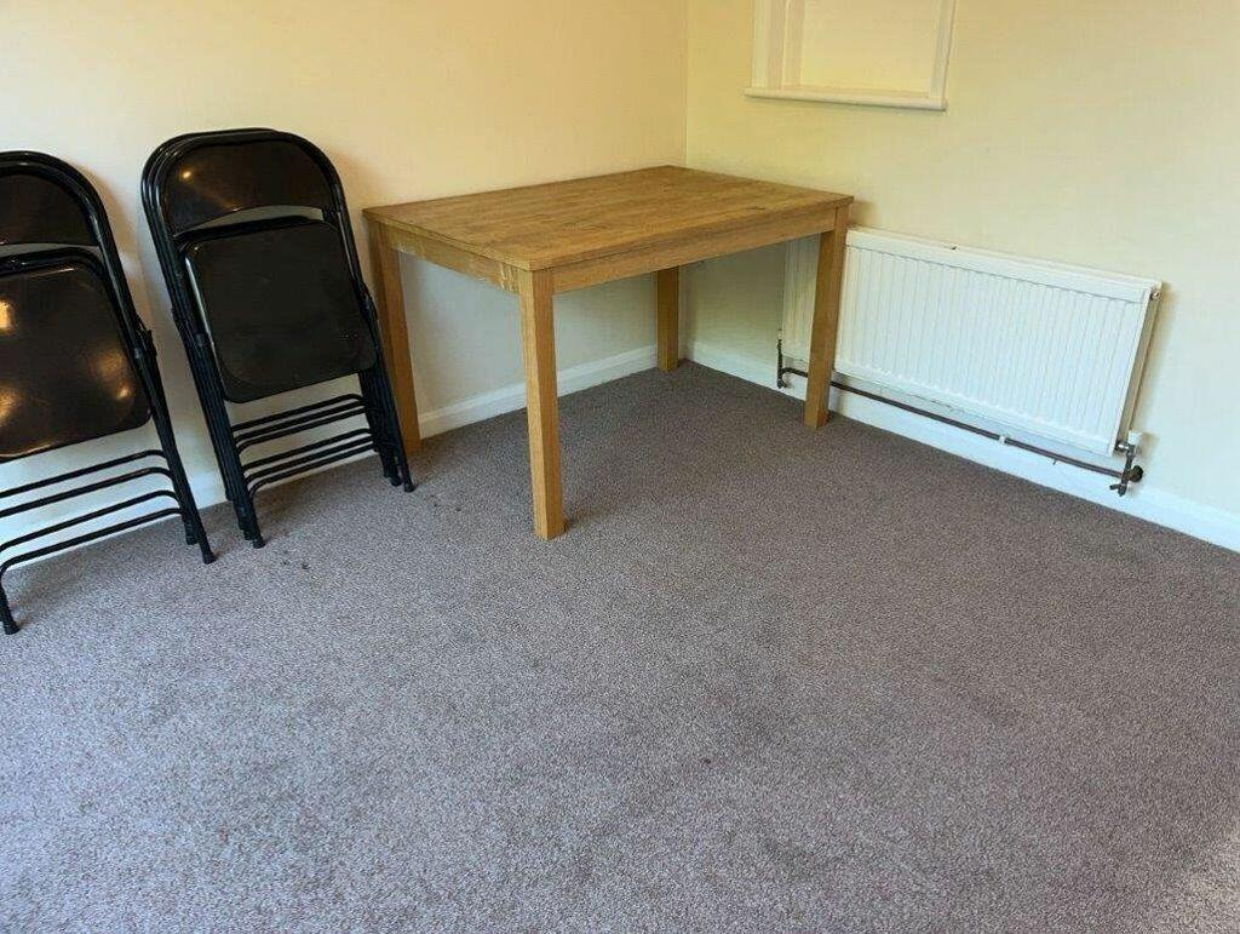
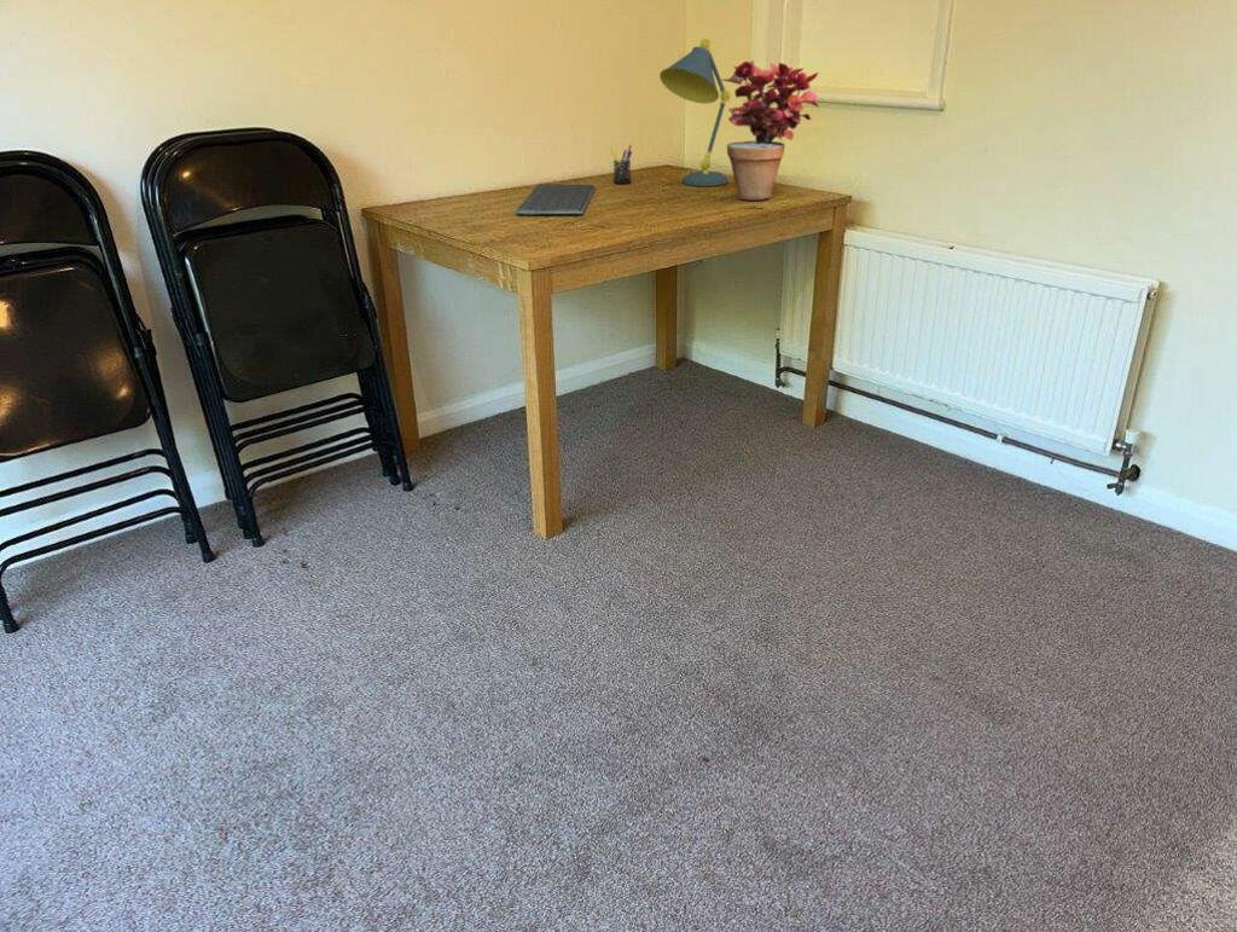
+ desk lamp (702, 103)
+ pen holder (623, 163)
+ computer keyboard (558, 197)
+ potted plant (766, 131)
